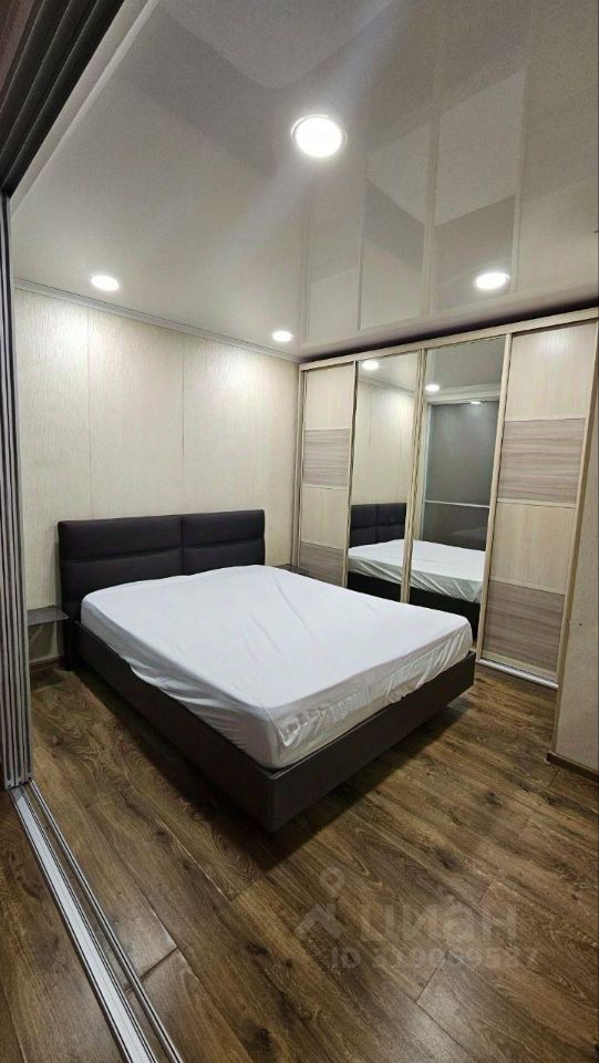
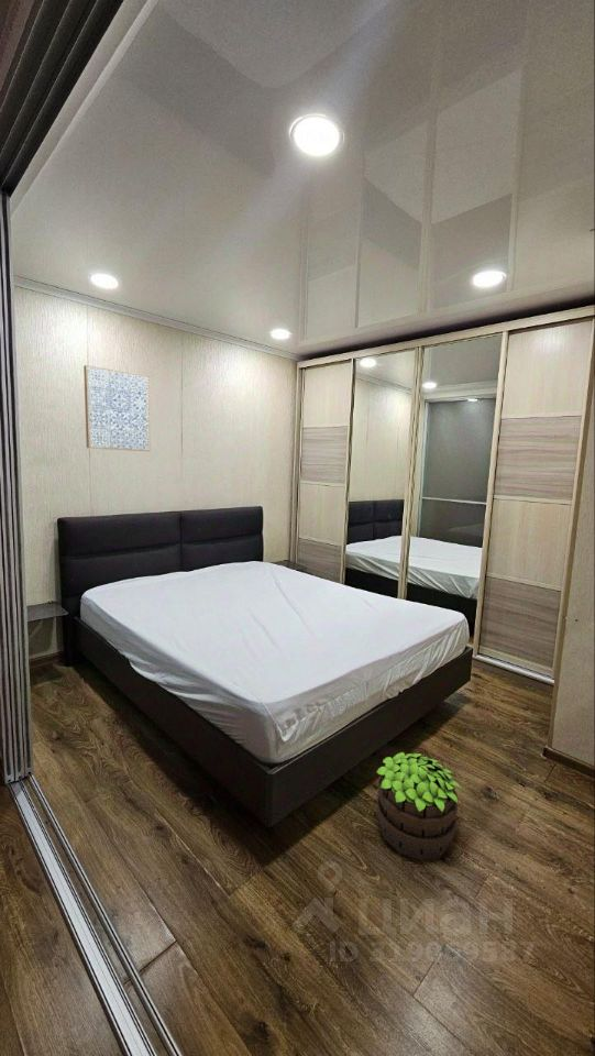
+ wall art (119, 410)
+ potted plant (416, 798)
